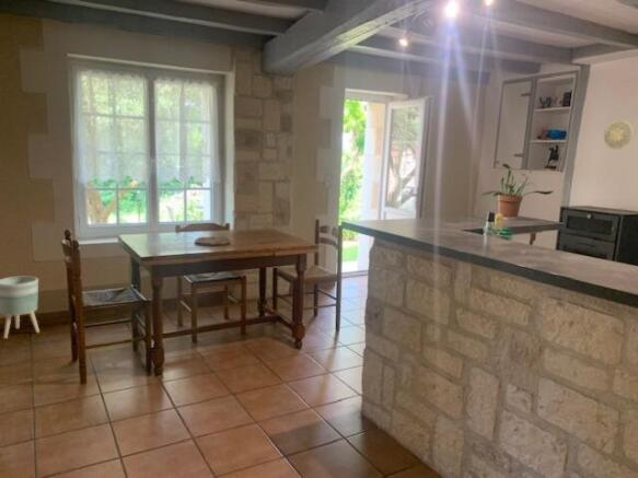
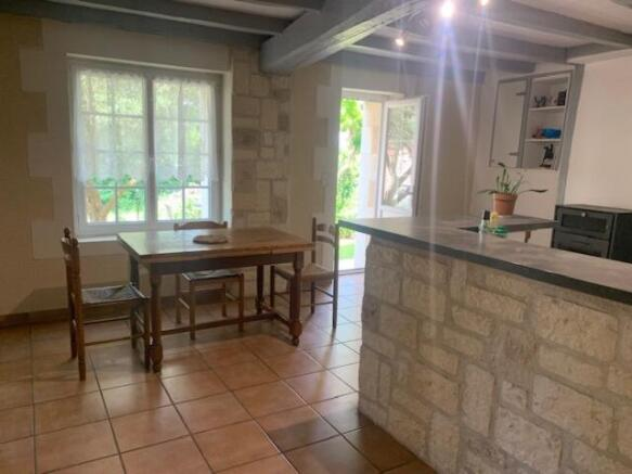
- decorative plate (616, 135)
- planter (19, 306)
